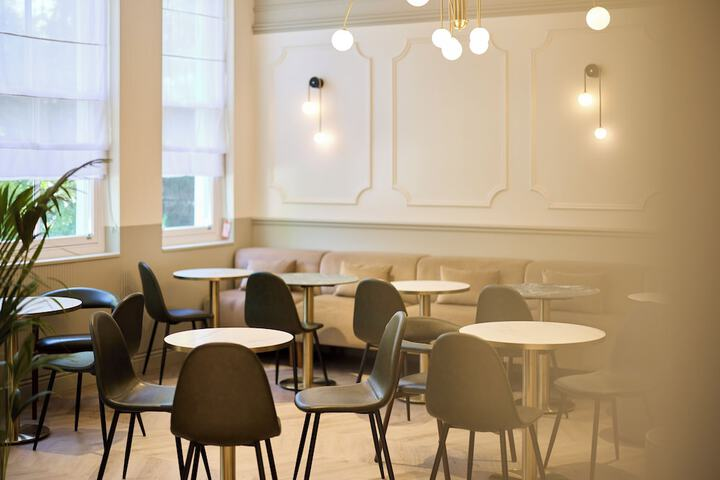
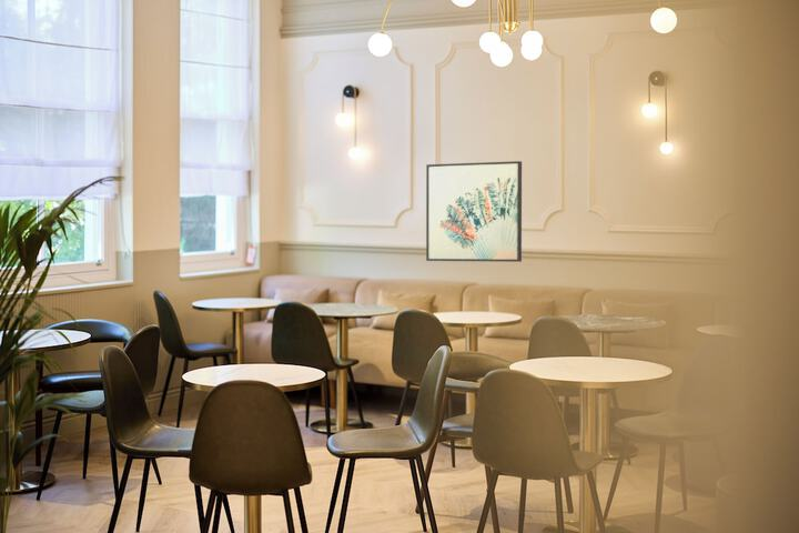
+ wall art (473, 212)
